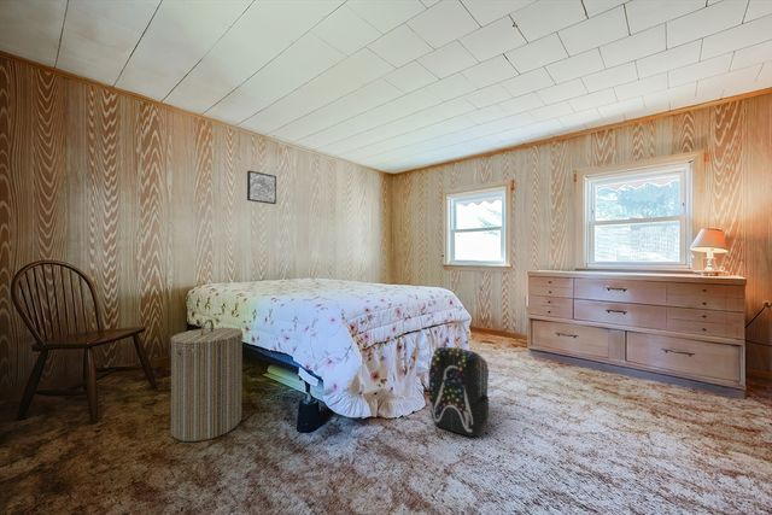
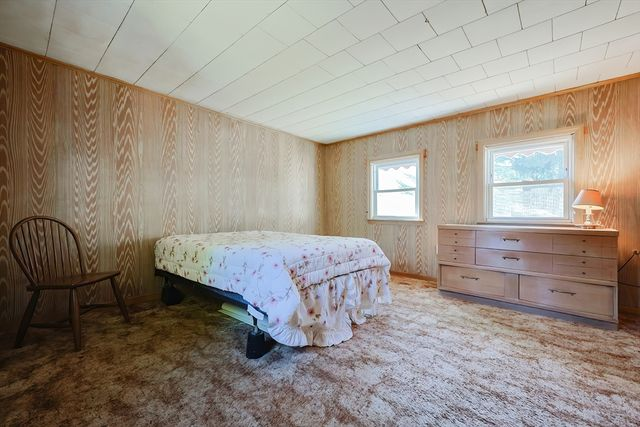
- laundry hamper (207, 371)
- wall art (262, 187)
- backpack (458, 386)
